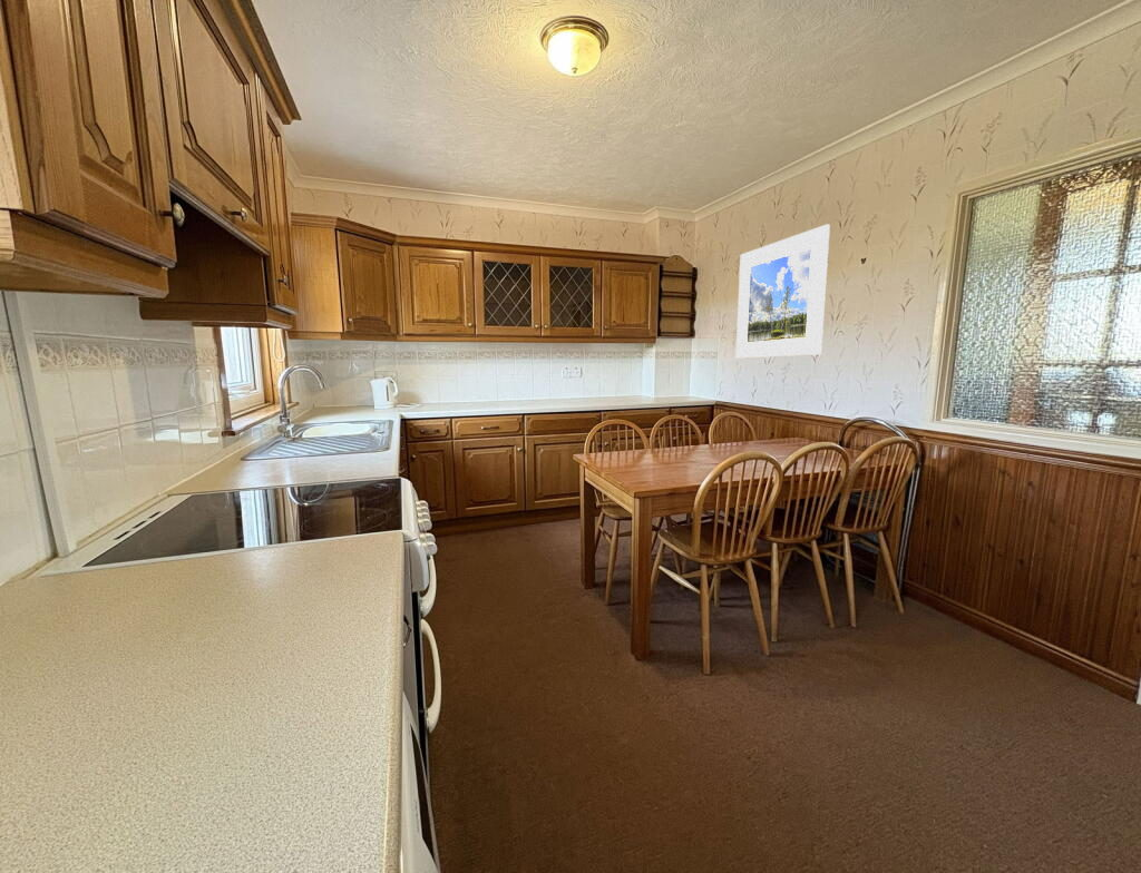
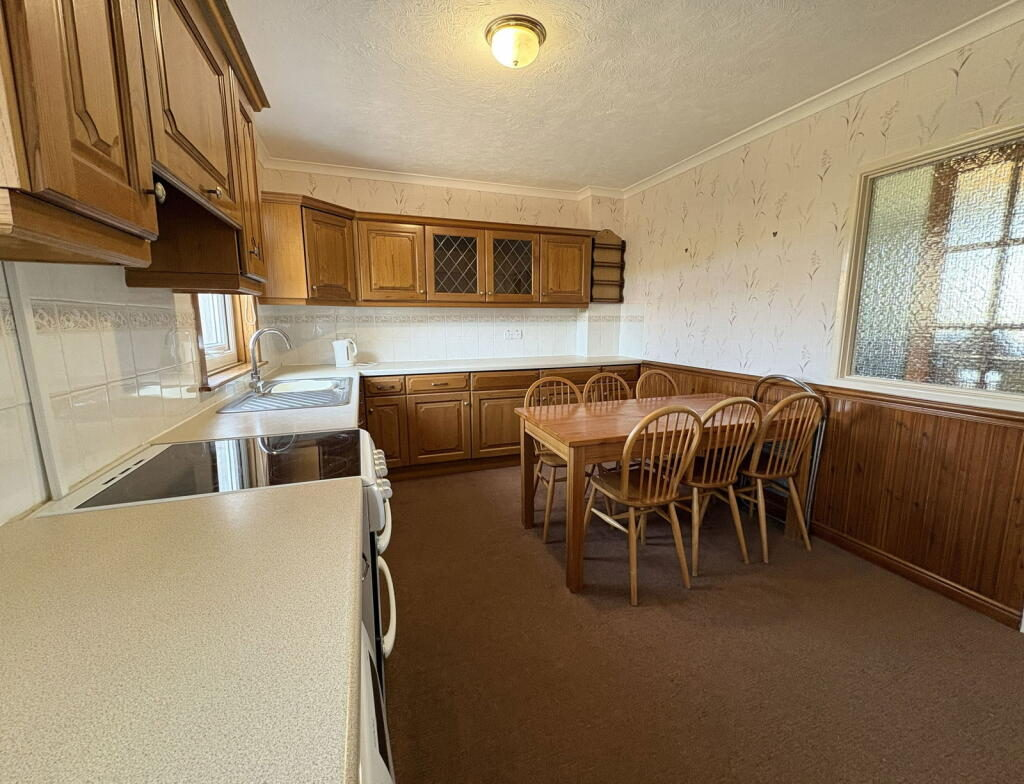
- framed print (777, 300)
